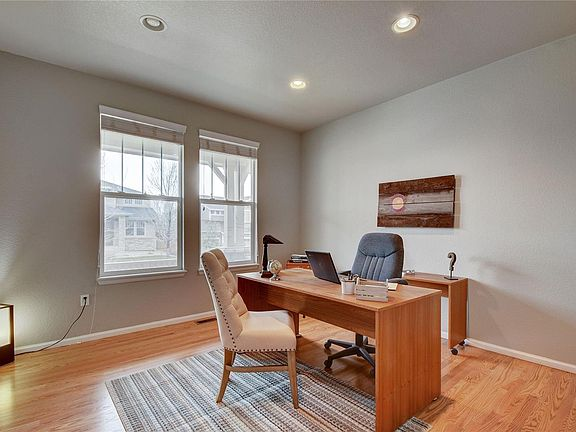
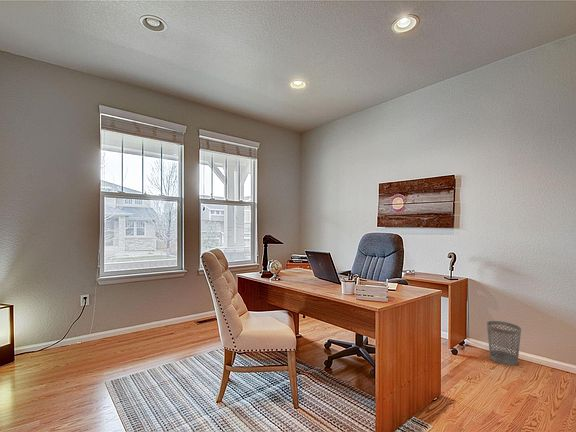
+ wastebasket (503, 343)
